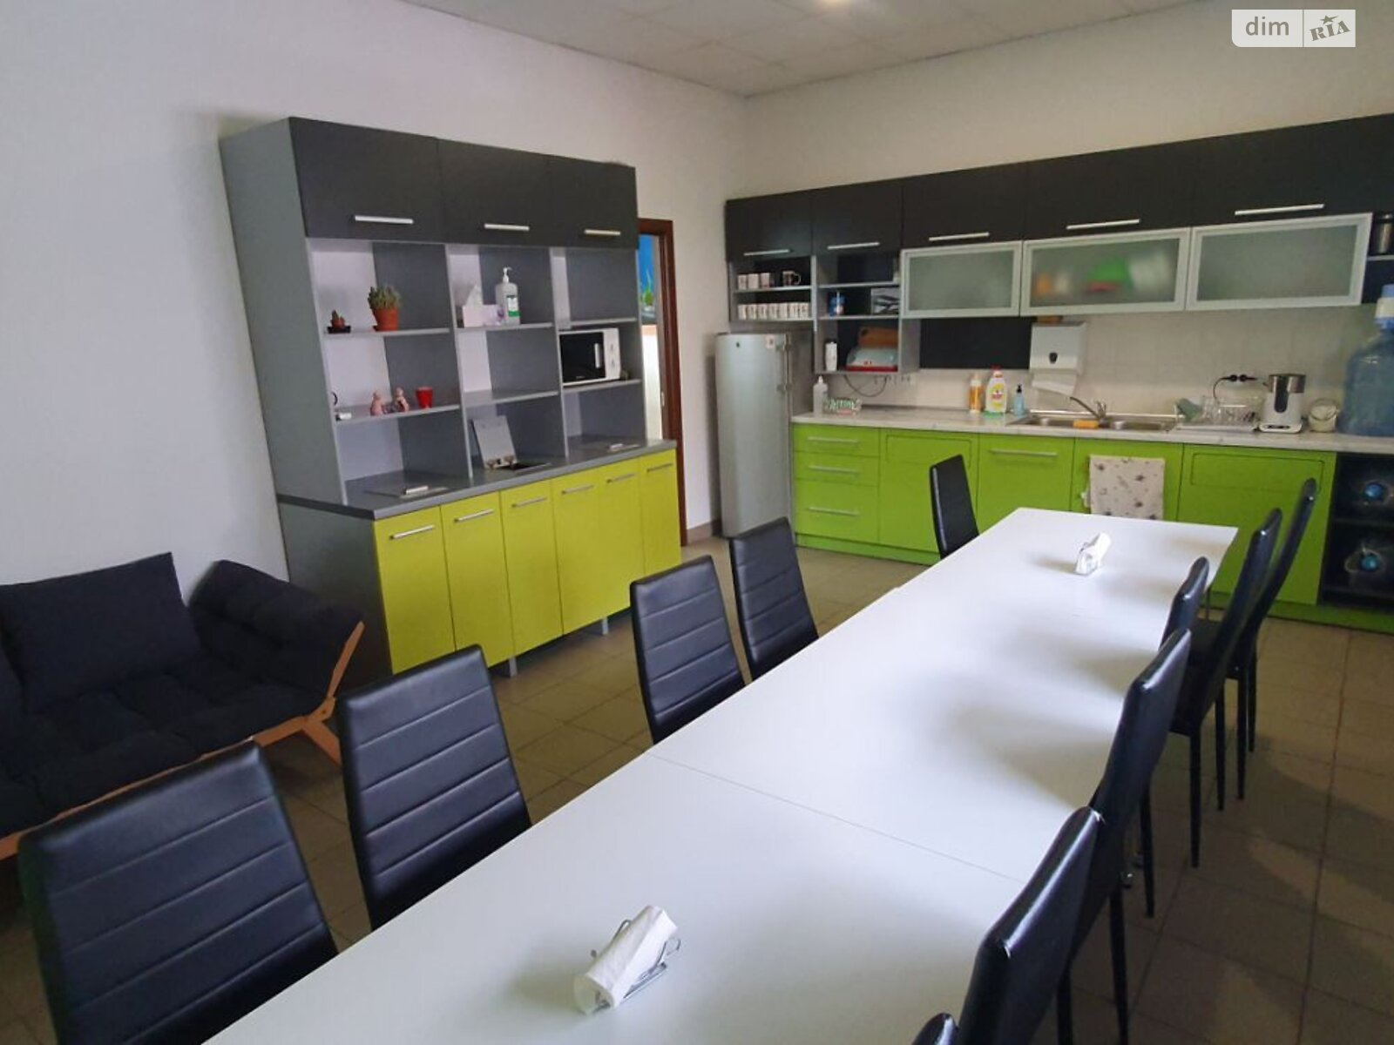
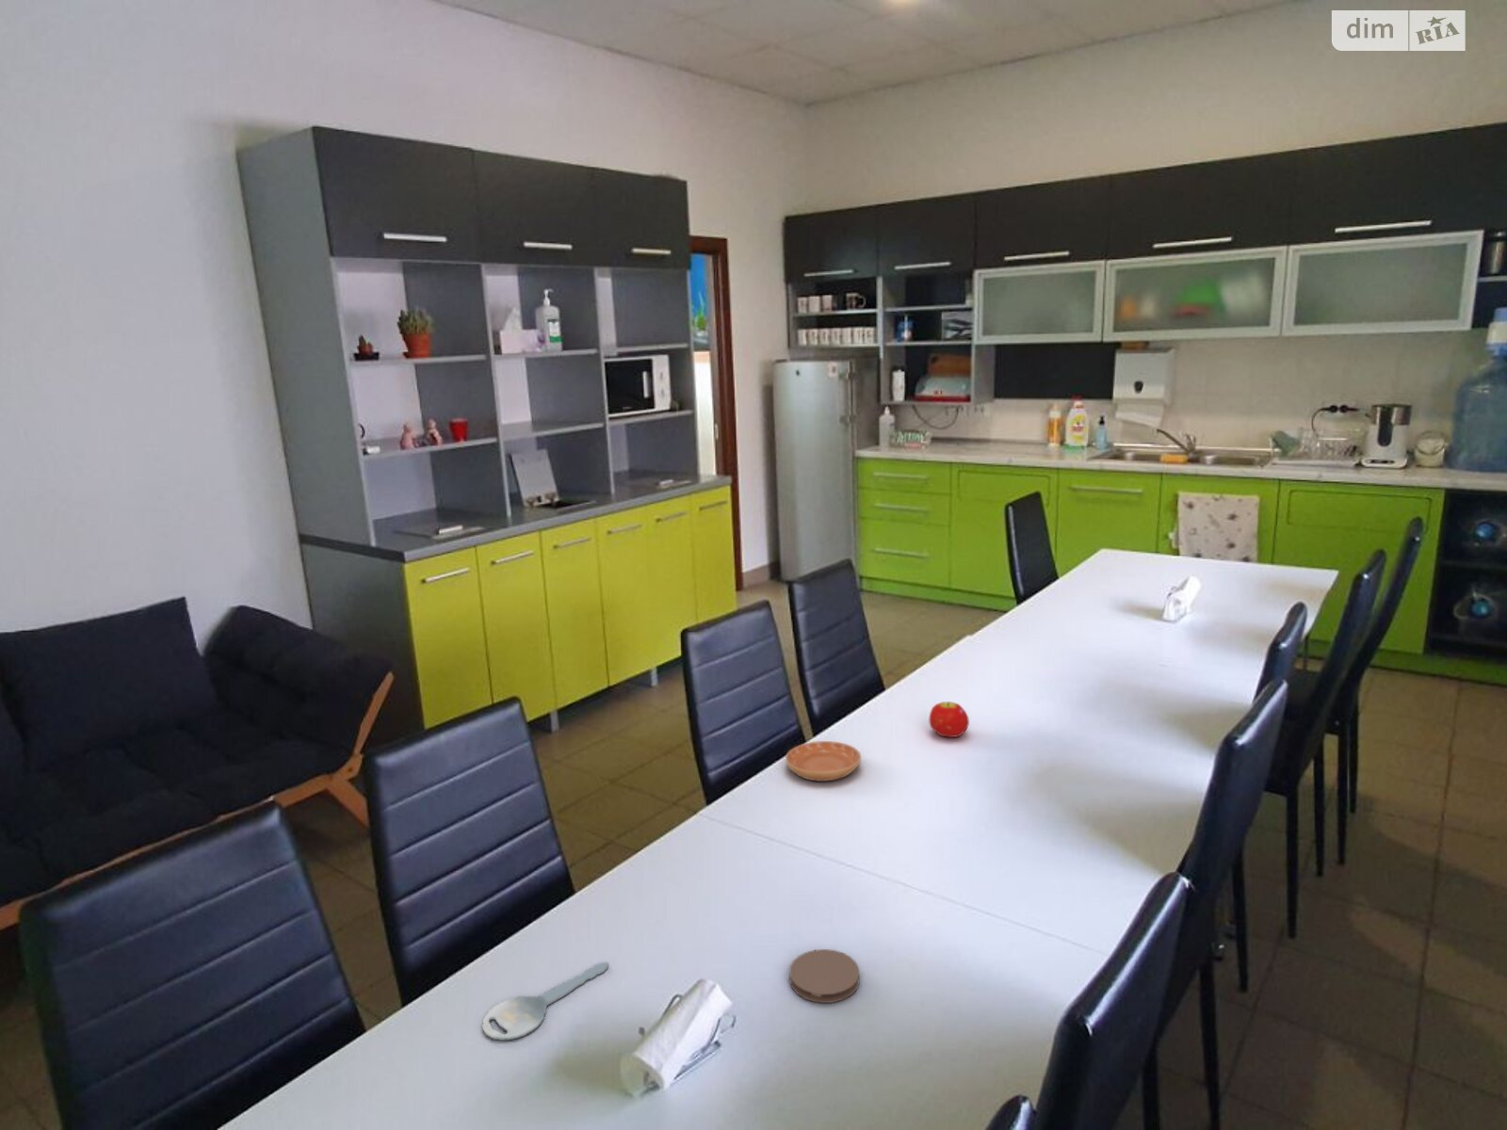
+ coaster (825, 975)
+ key (551, 997)
+ fruit (948, 717)
+ saucer (824, 762)
